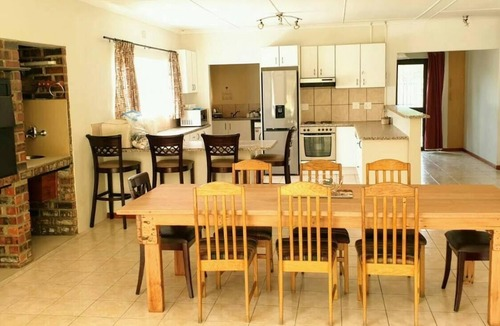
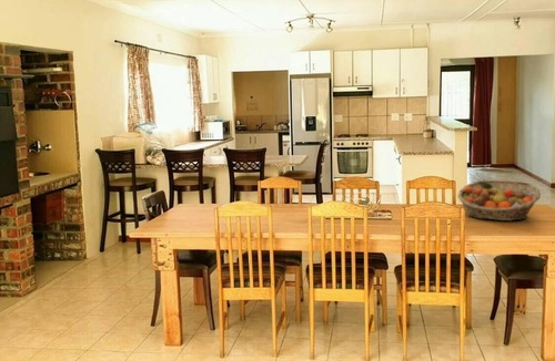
+ fruit basket (497, 199)
